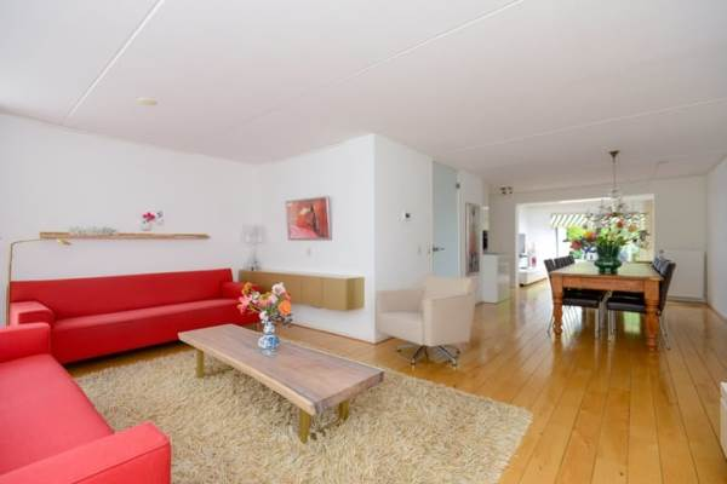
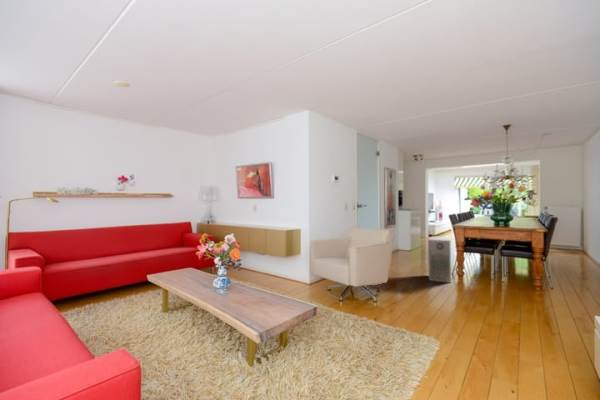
+ air purifier (439, 258)
